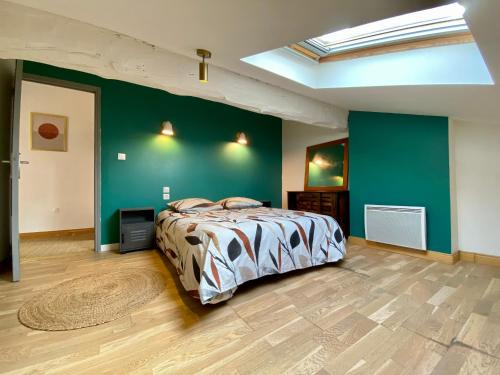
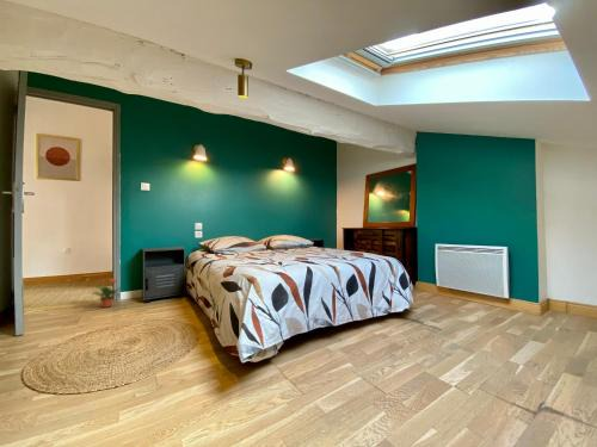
+ potted plant (106, 292)
